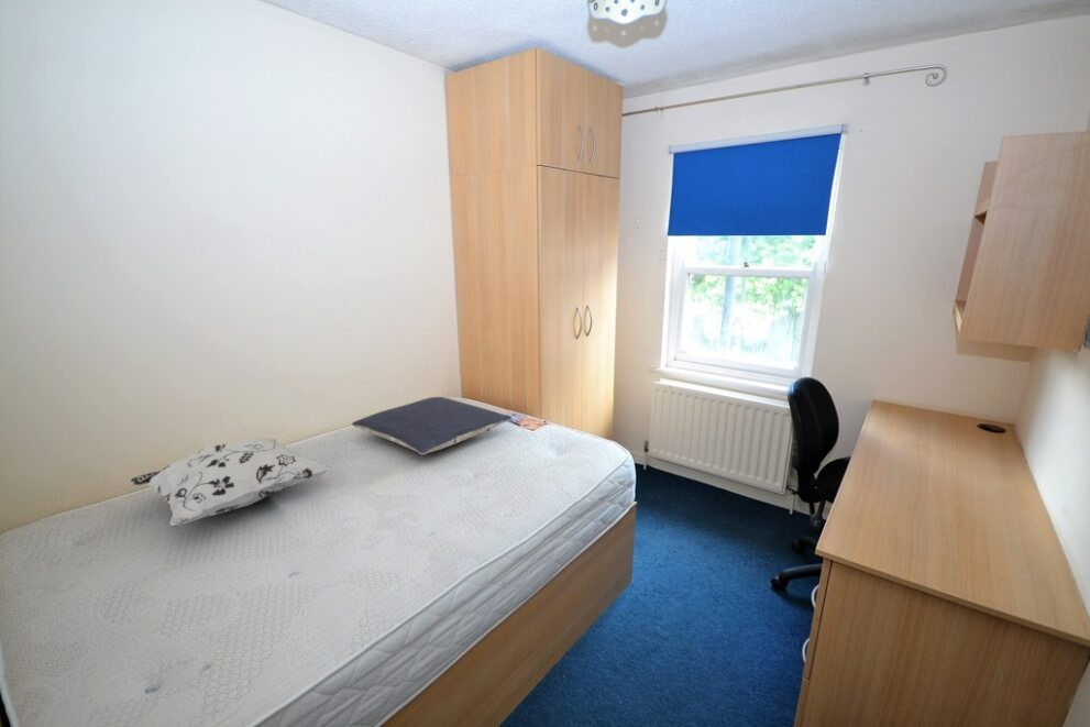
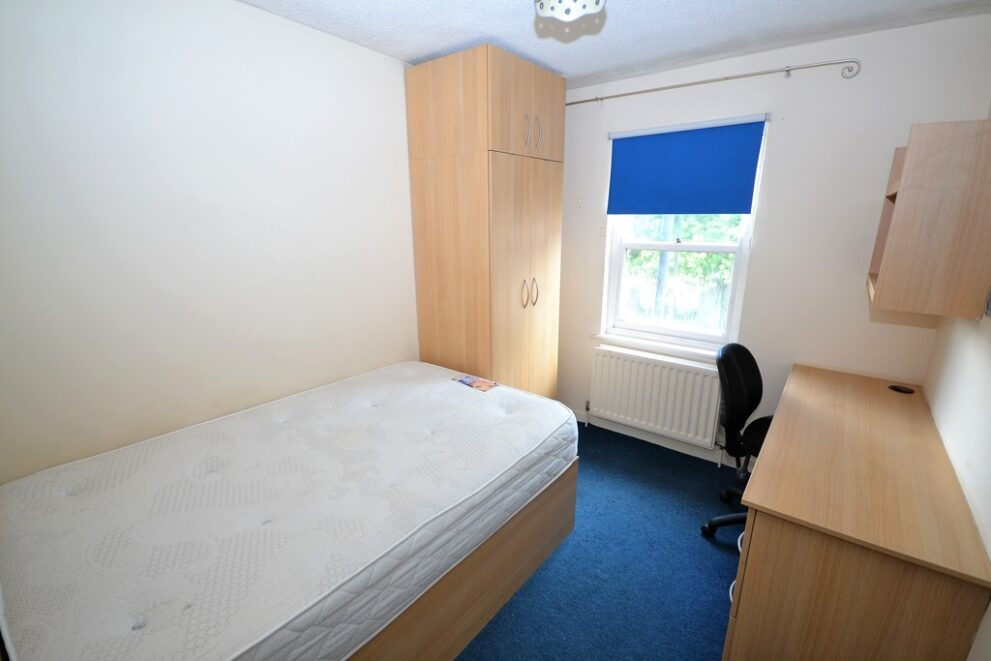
- pillow (432, 421)
- decorative pillow (232, 473)
